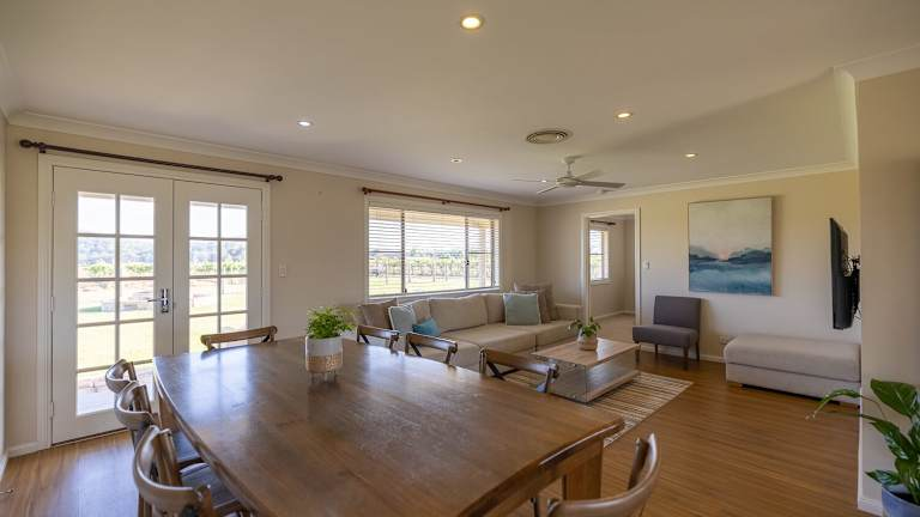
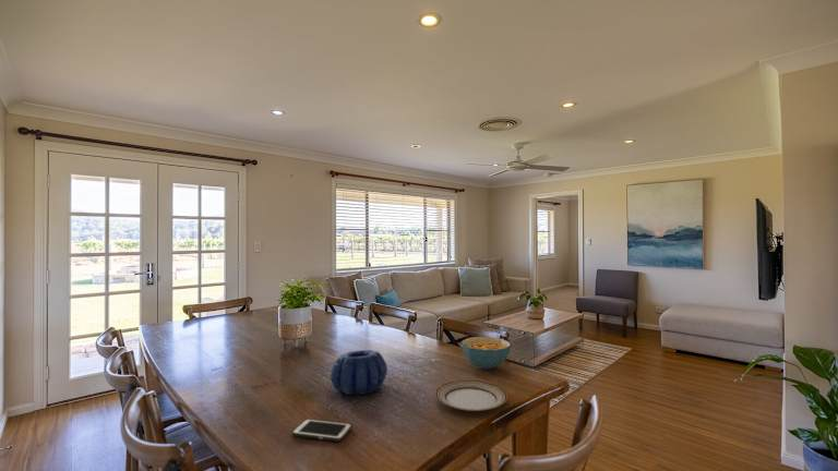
+ cell phone (322, 430)
+ cereal bowl (486, 354)
+ plate (470, 397)
+ decorative bowl (359, 370)
